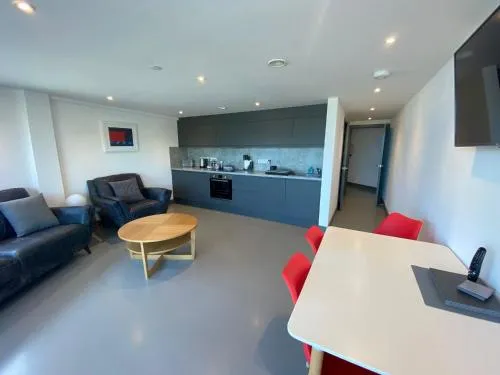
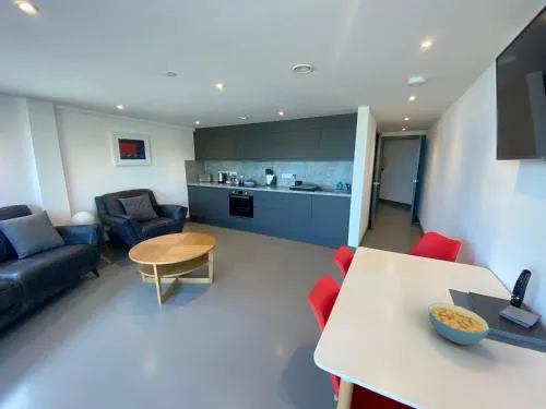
+ cereal bowl (455, 327)
